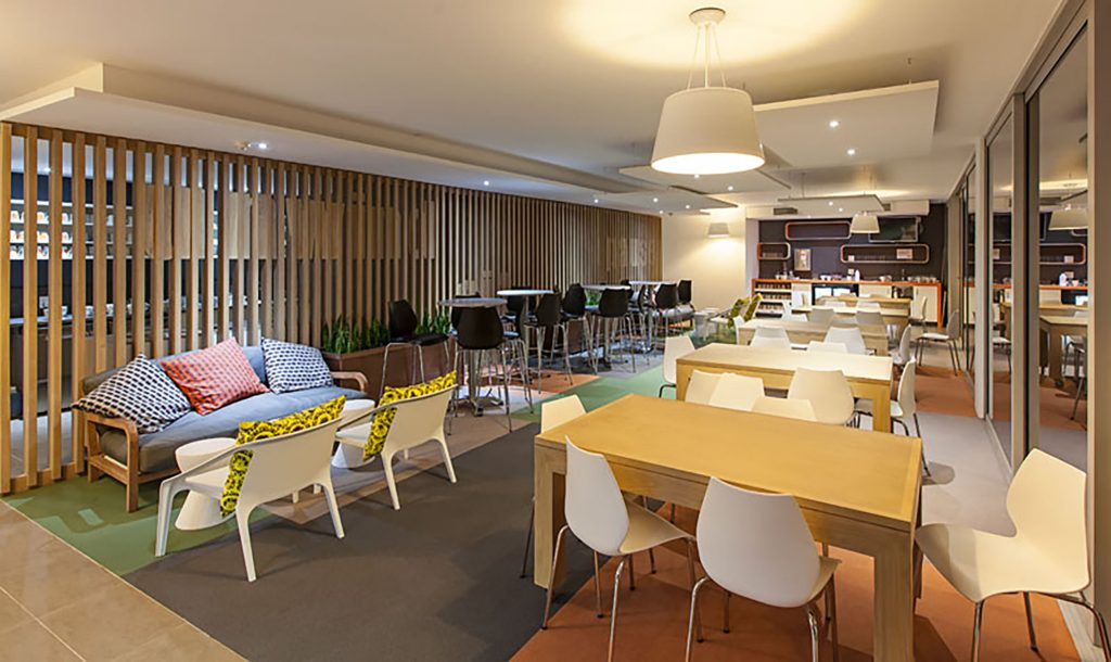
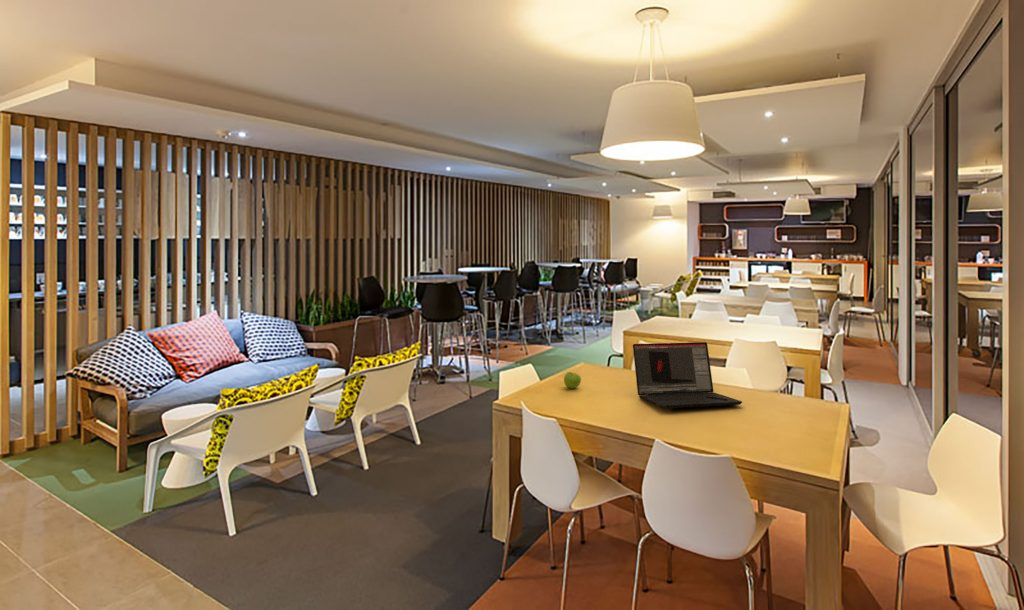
+ fruit (572, 379)
+ laptop (685, 373)
